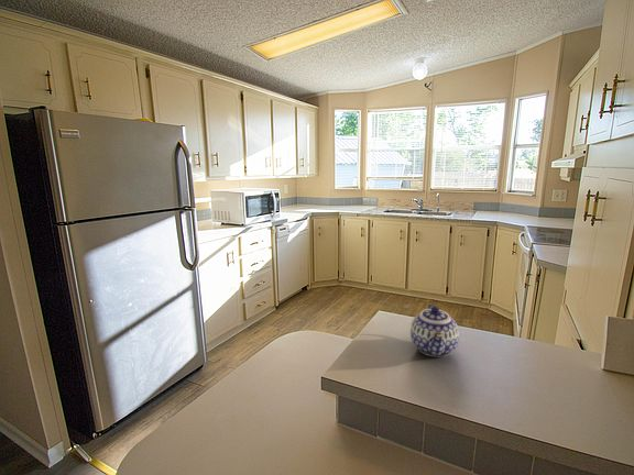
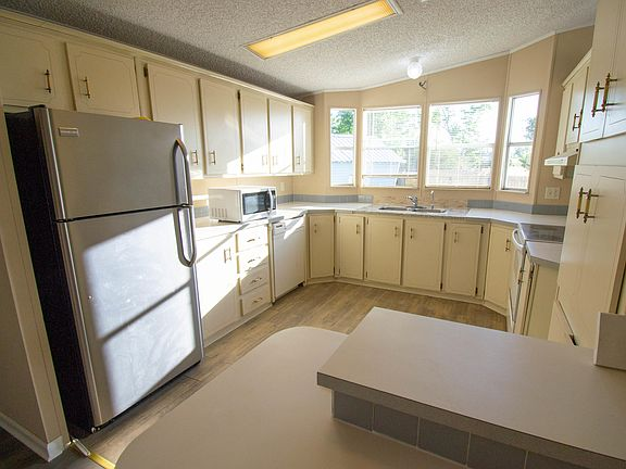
- teapot (434, 328)
